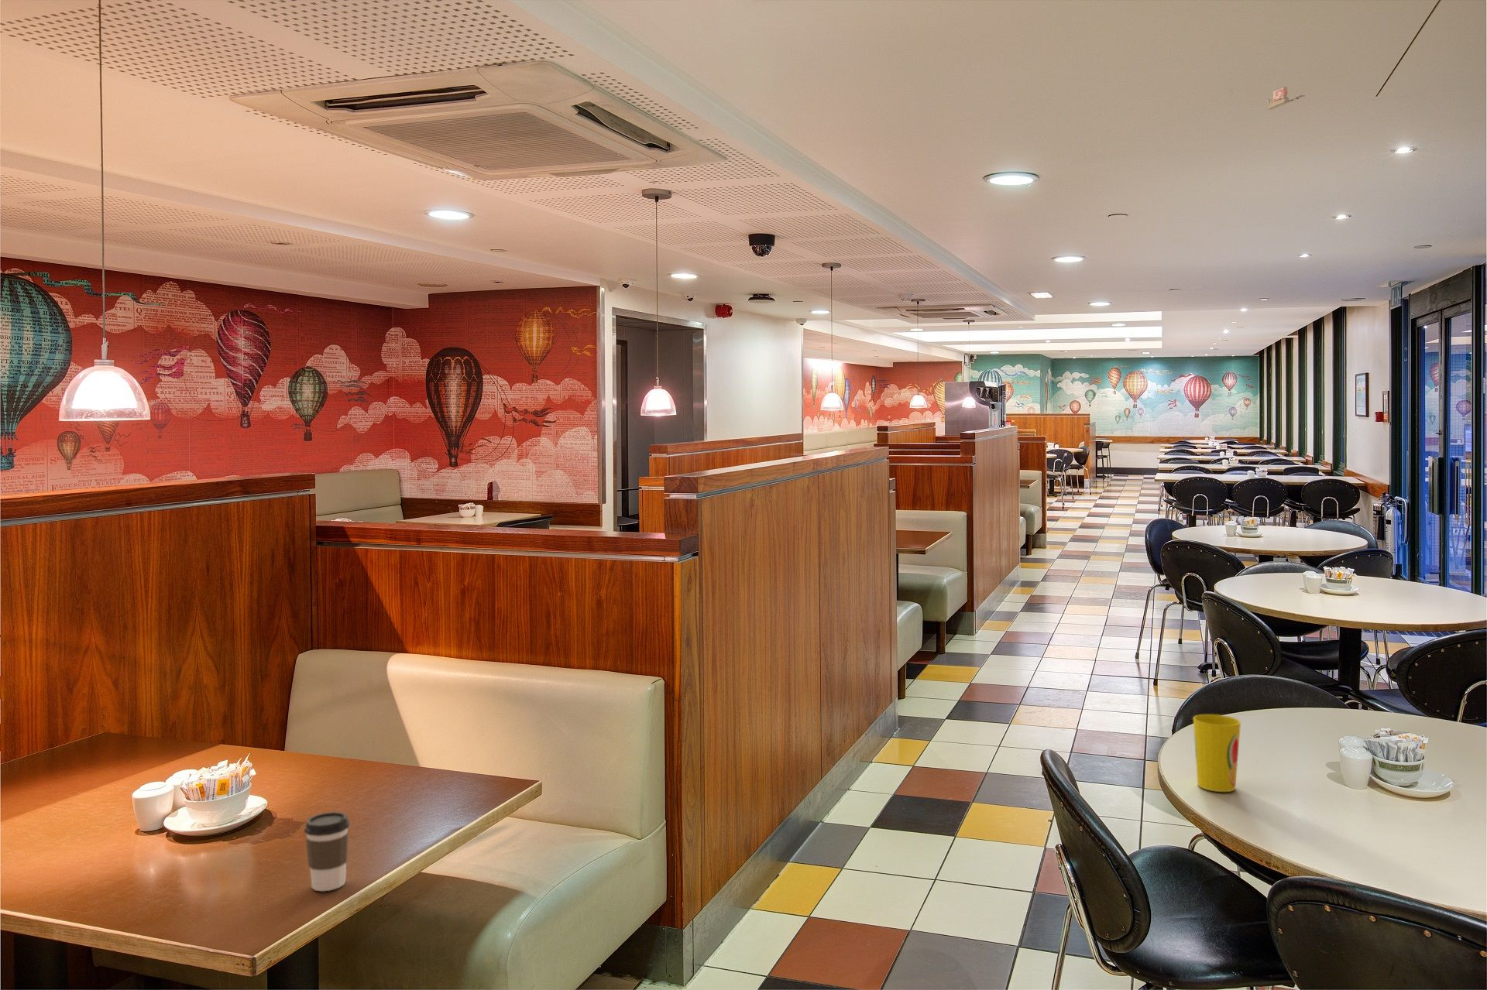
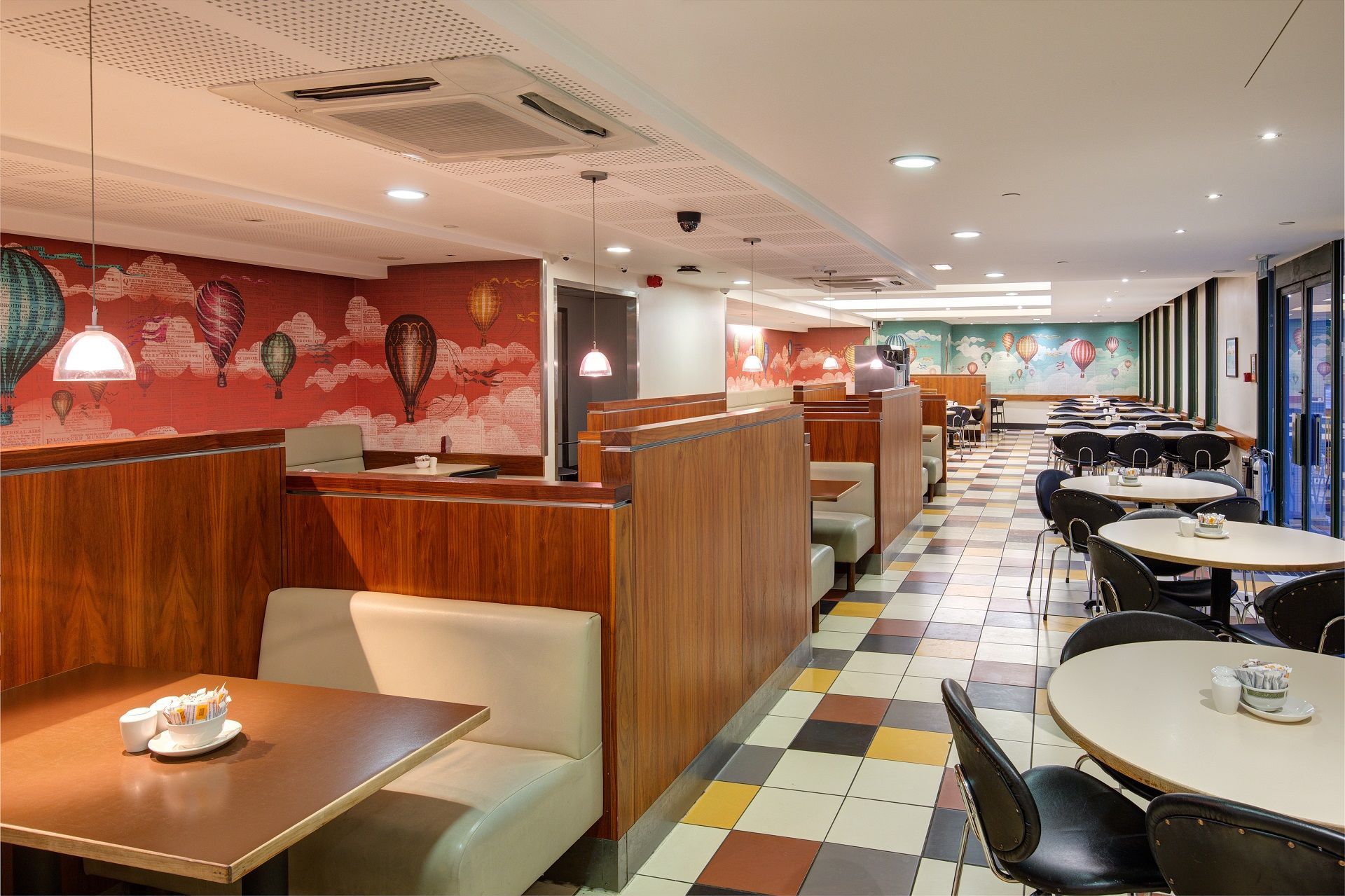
- tape dispenser (1286, 94)
- coffee cup (327, 852)
- cup (1216, 752)
